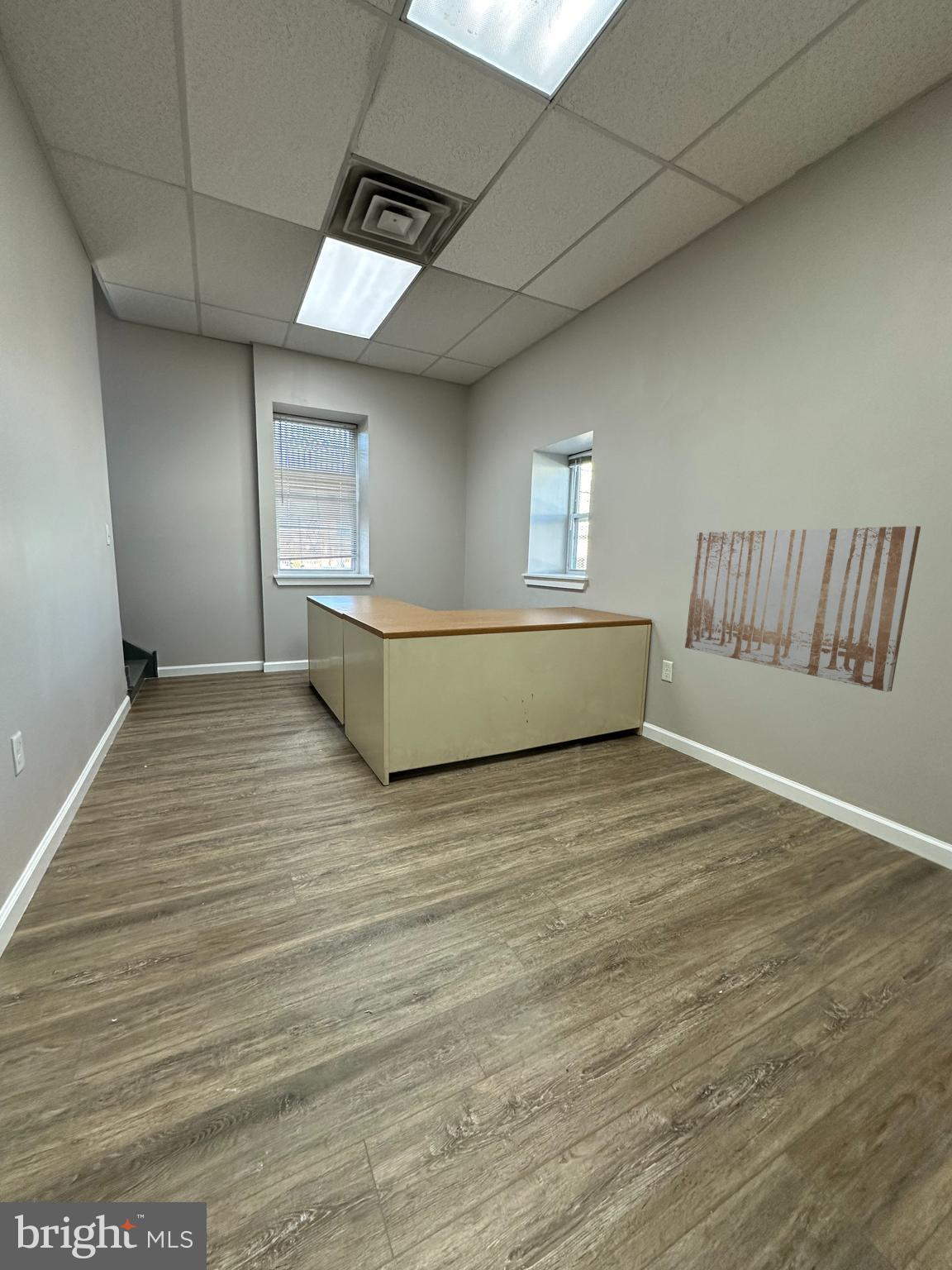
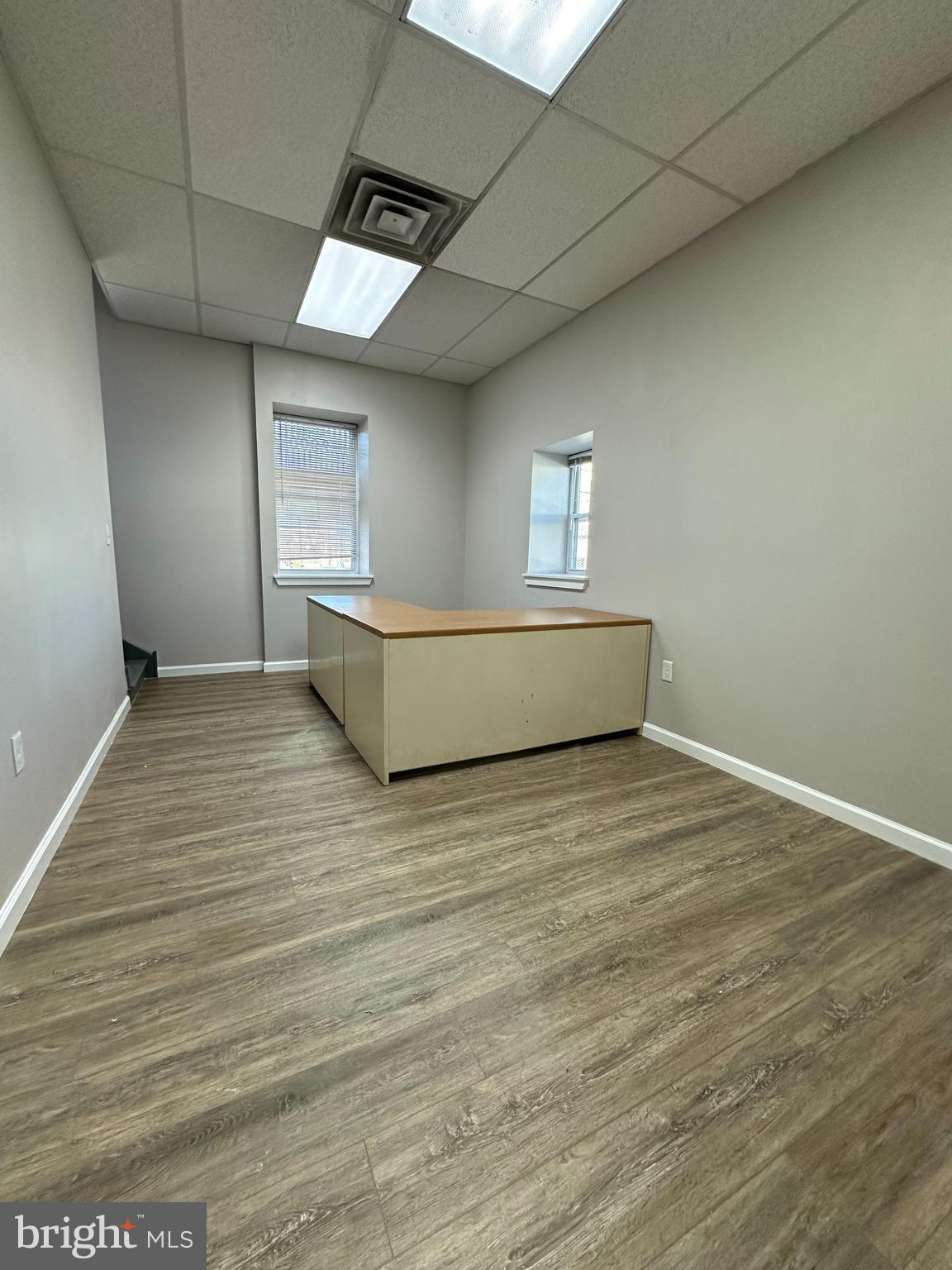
- wall art (778, 599)
